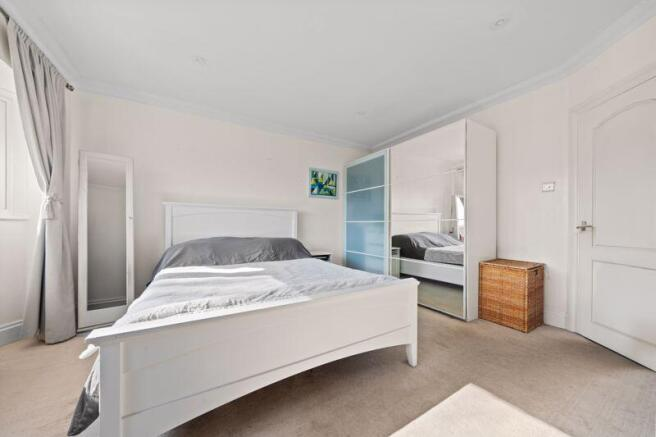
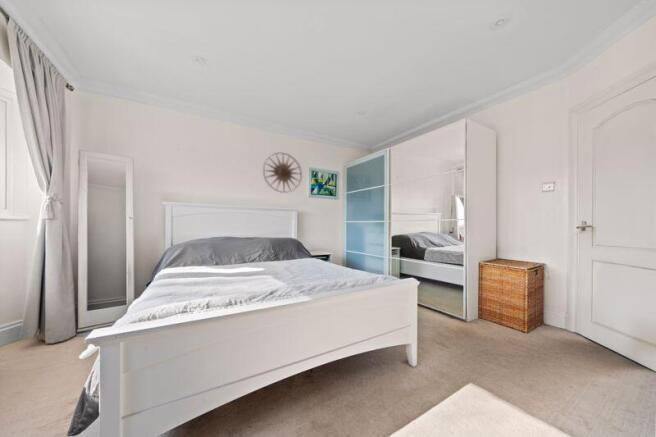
+ wall art (283, 172)
